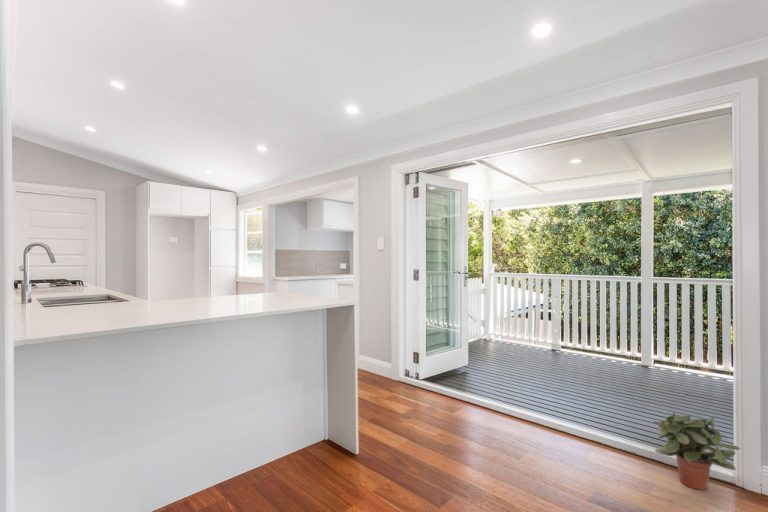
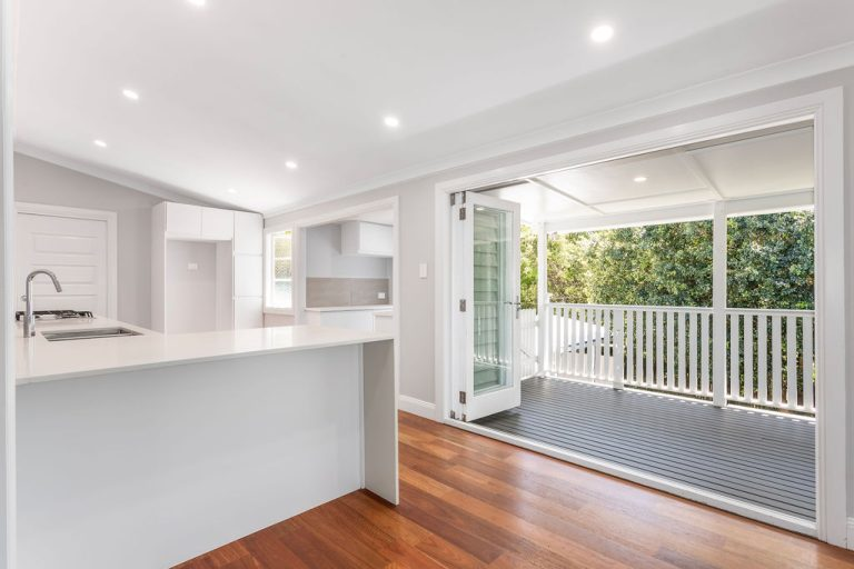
- potted plant (694, 448)
